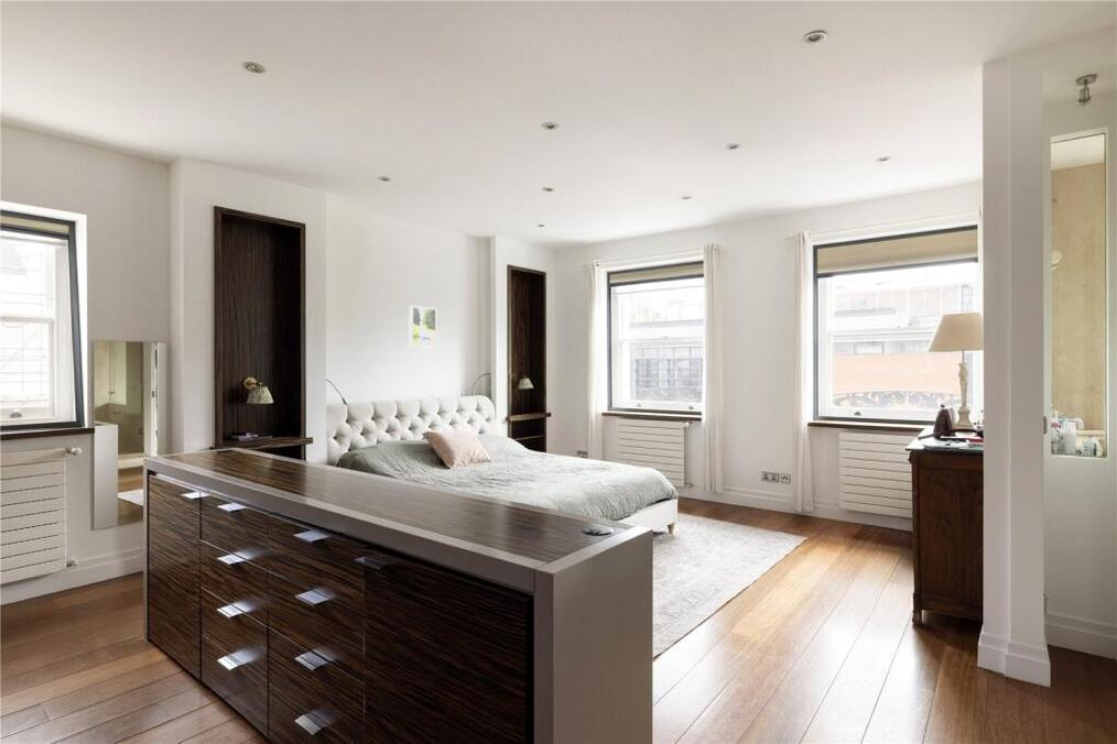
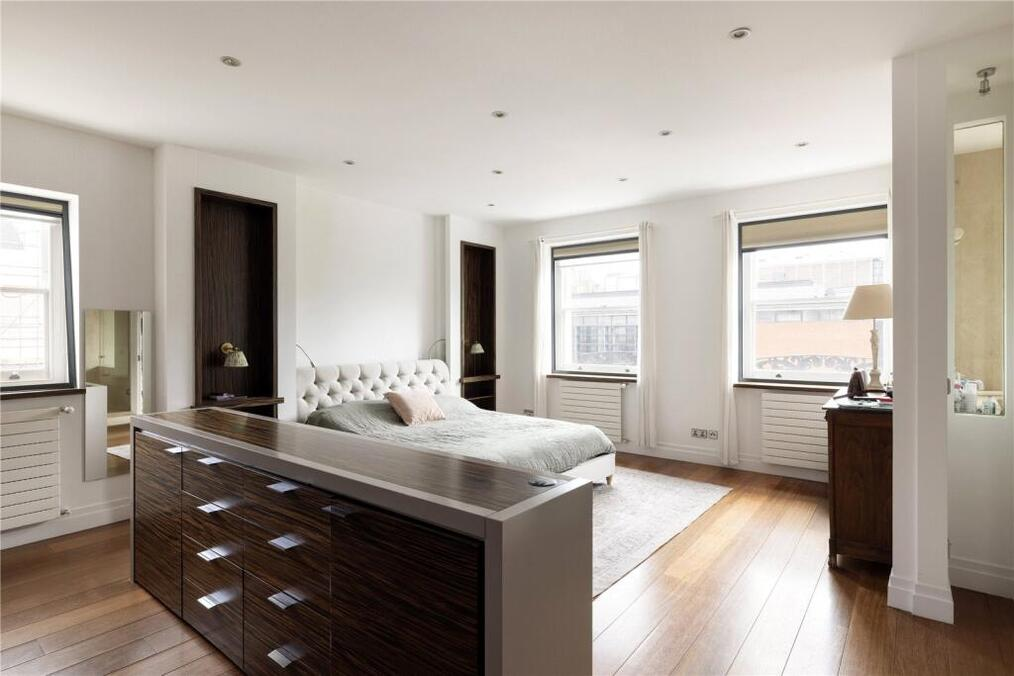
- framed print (423, 327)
